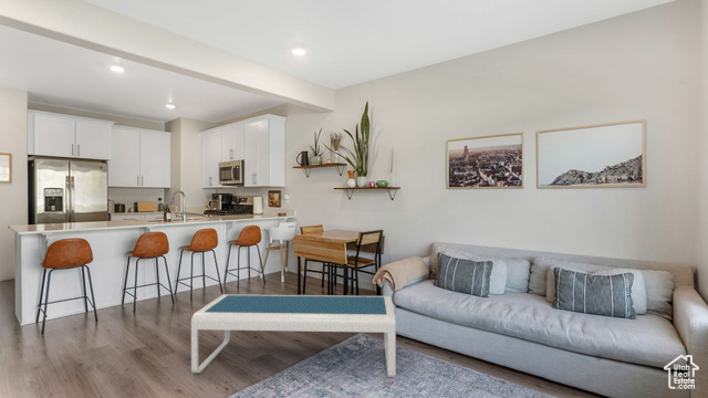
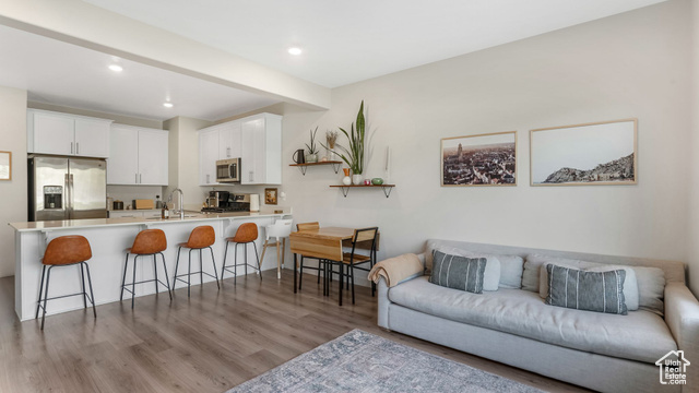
- coffee table (300, 329)
